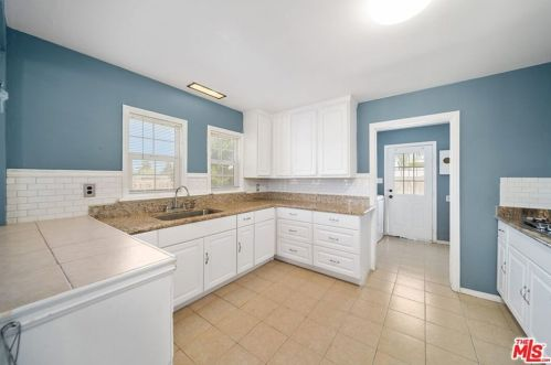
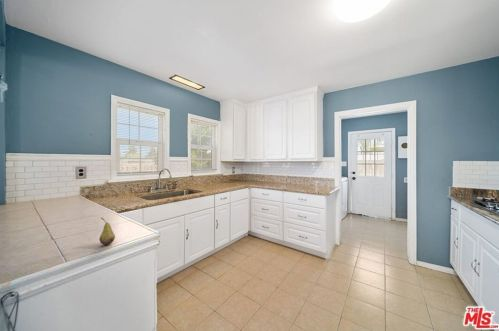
+ fruit (107, 230)
